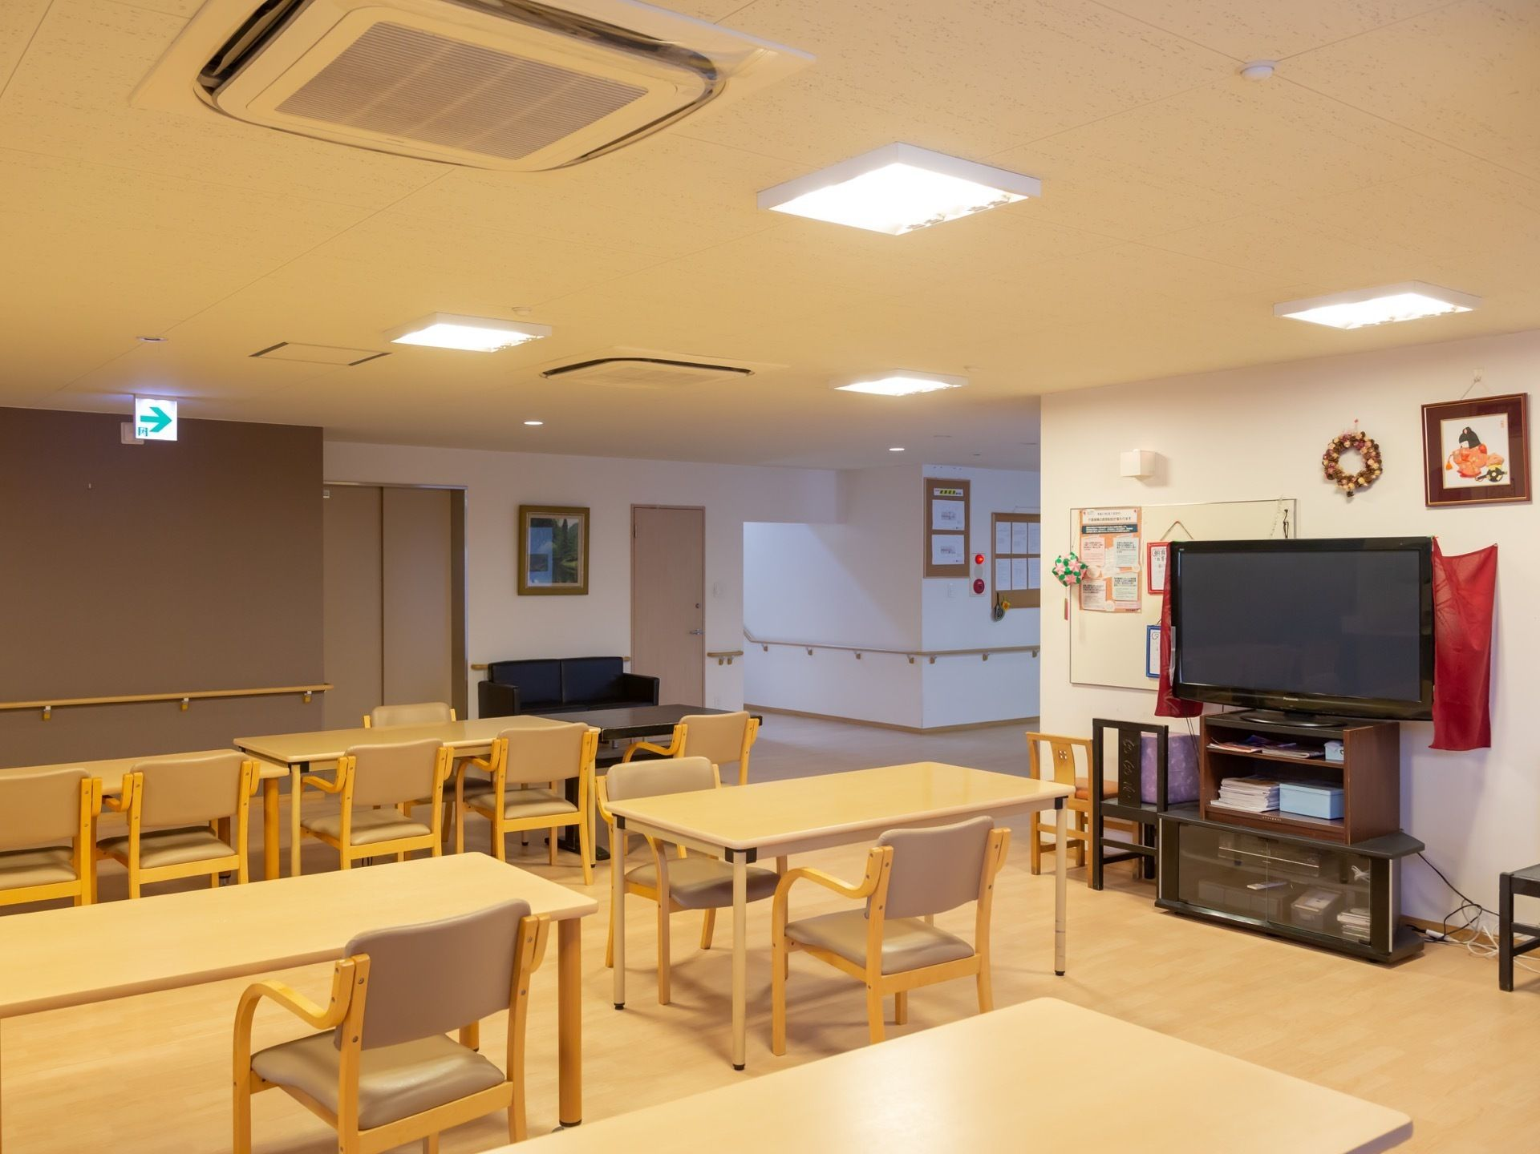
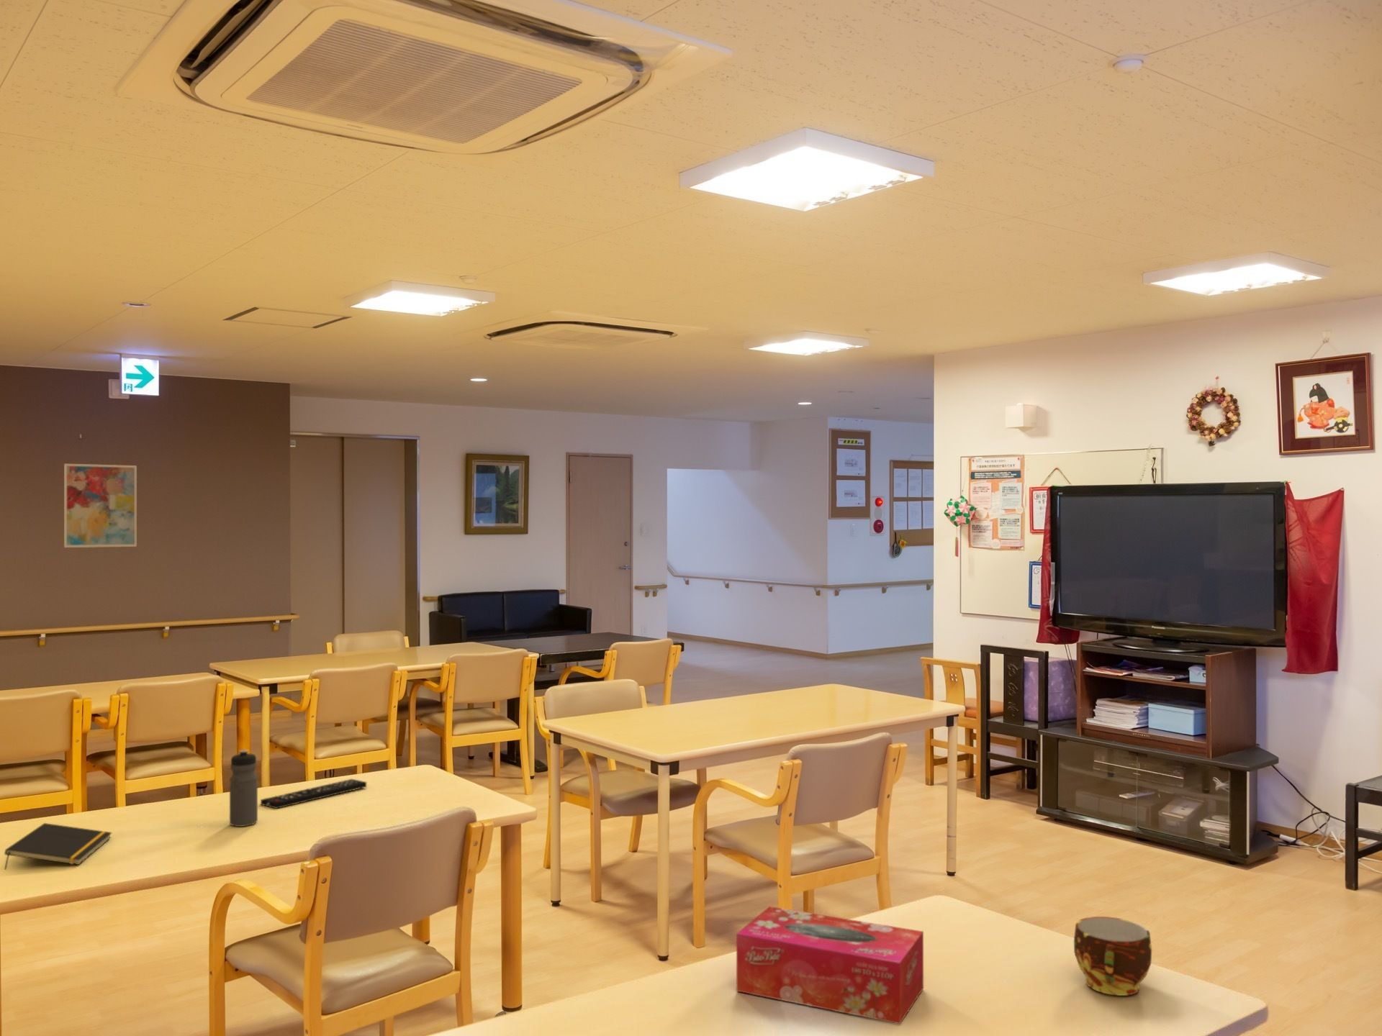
+ tissue box (830, 961)
+ remote control (314, 792)
+ wall art (101, 506)
+ water bottle (244, 787)
+ cup (1114, 959)
+ notepad (61, 842)
